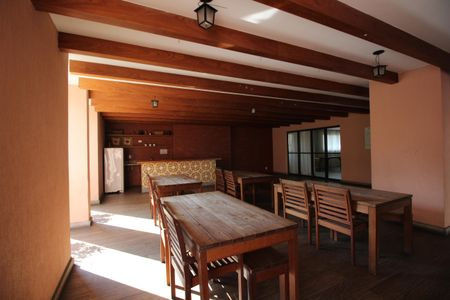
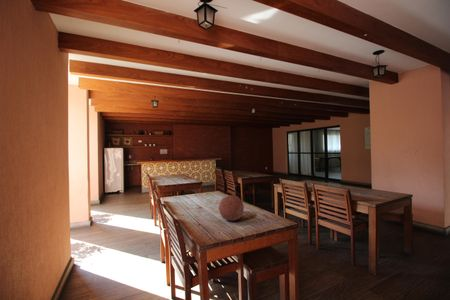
+ decorative ball (231, 207)
